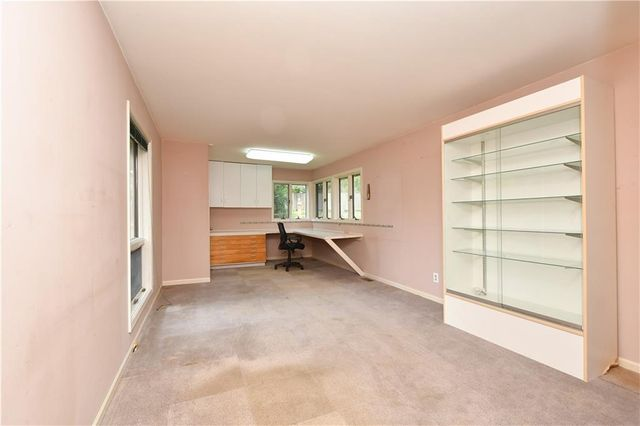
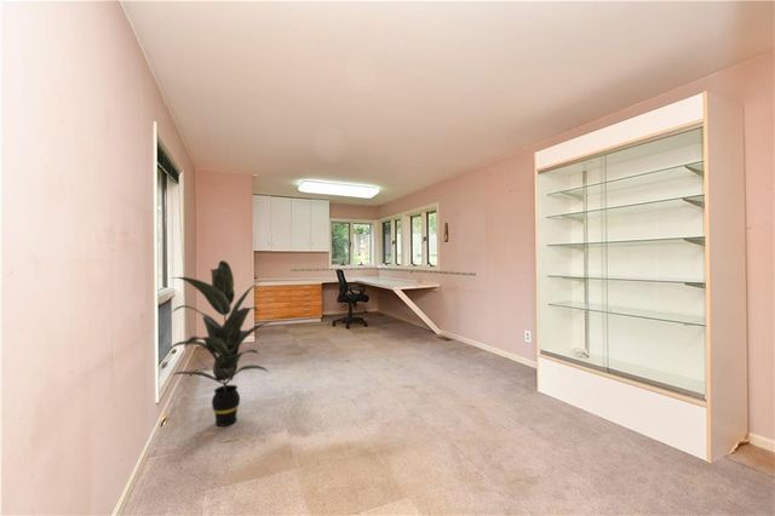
+ indoor plant (220, 342)
